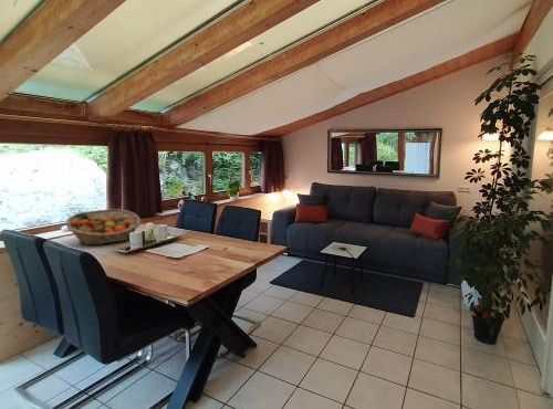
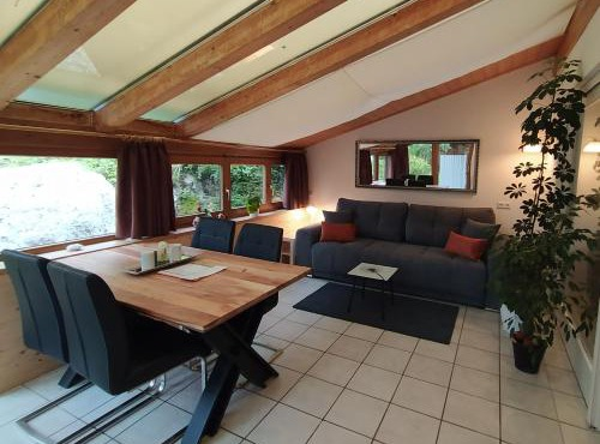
- fruit basket (105, 226)
